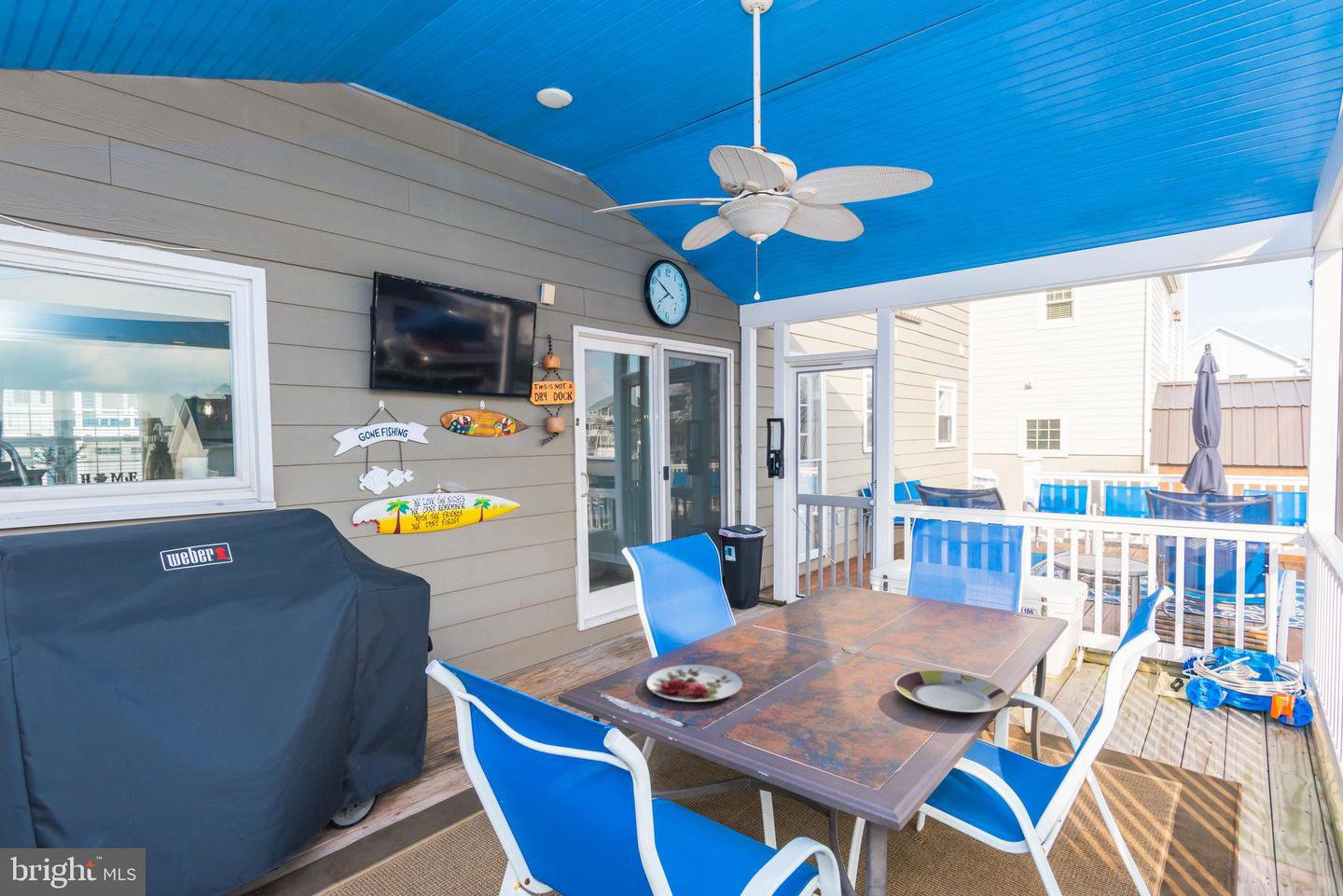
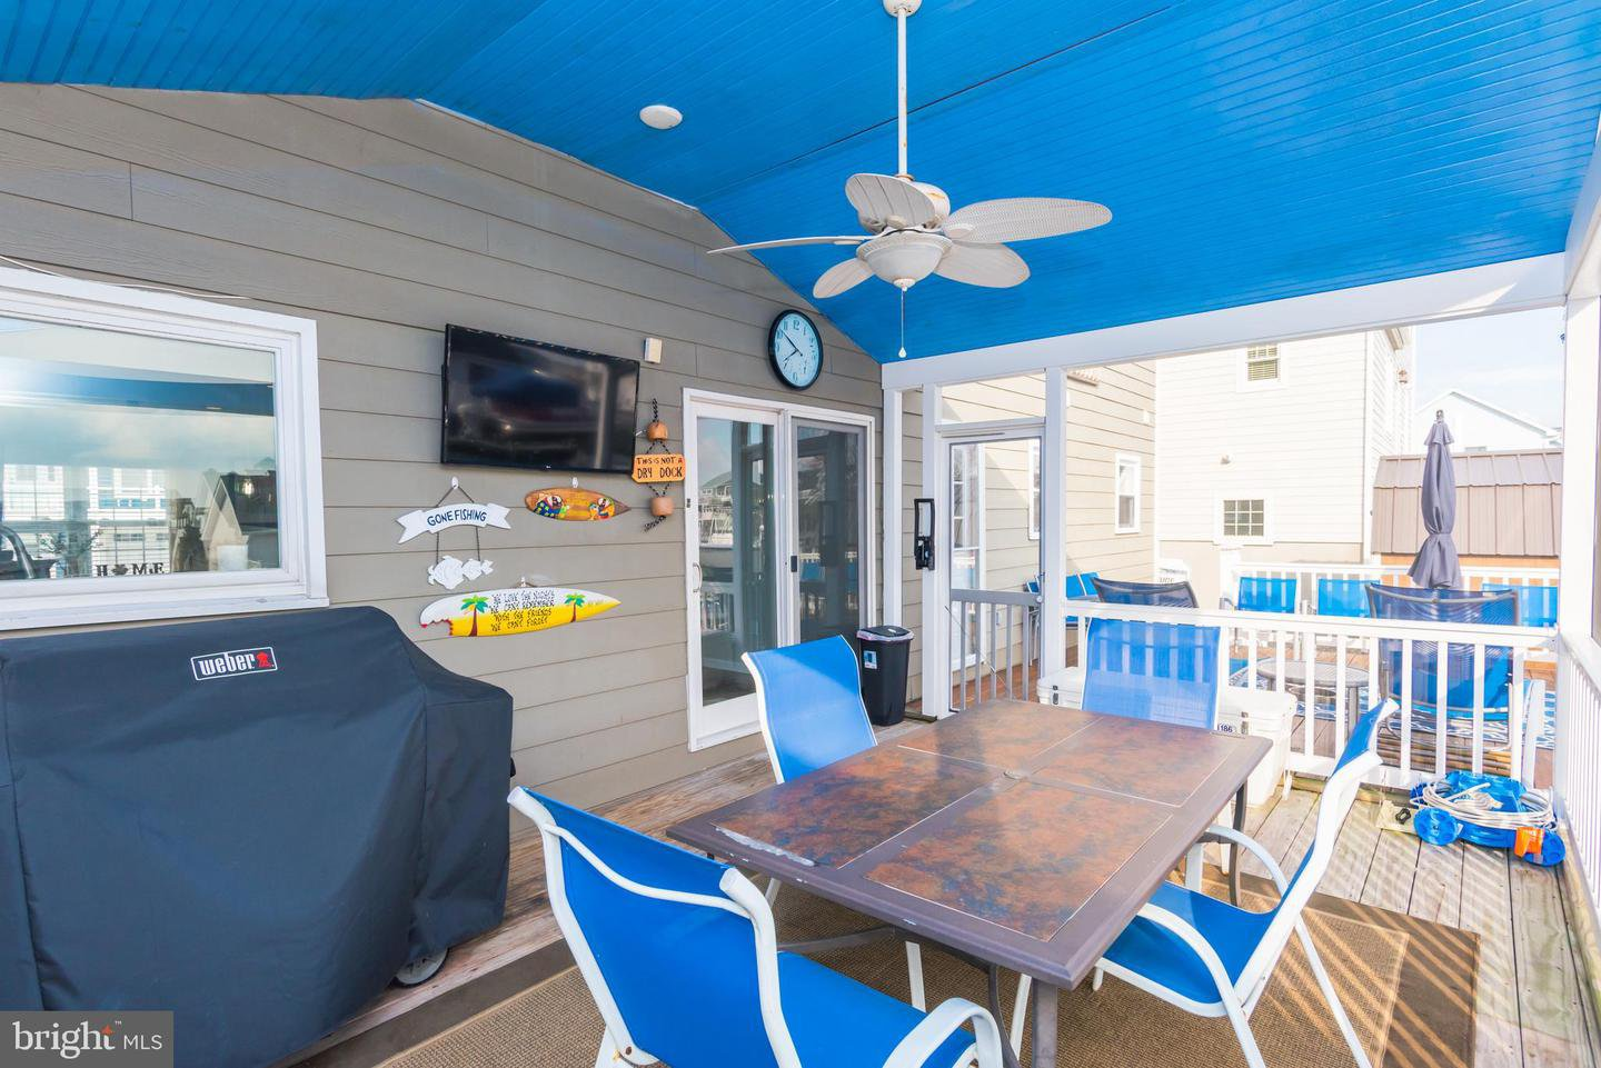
- plate (694, 681)
- plate (949, 693)
